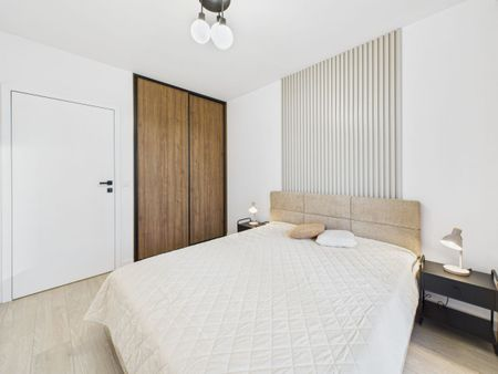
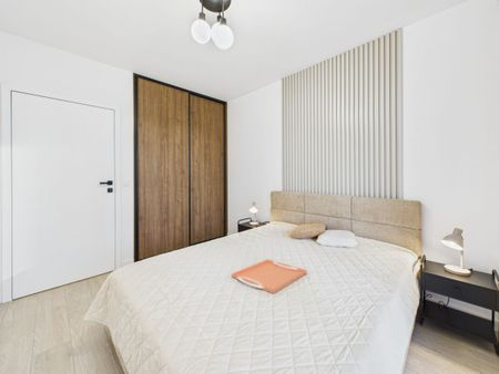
+ serving tray (269, 273)
